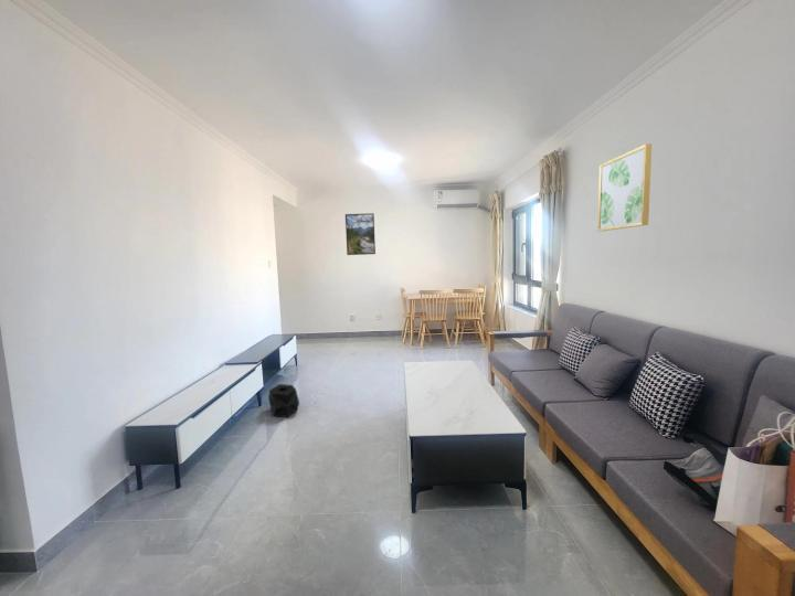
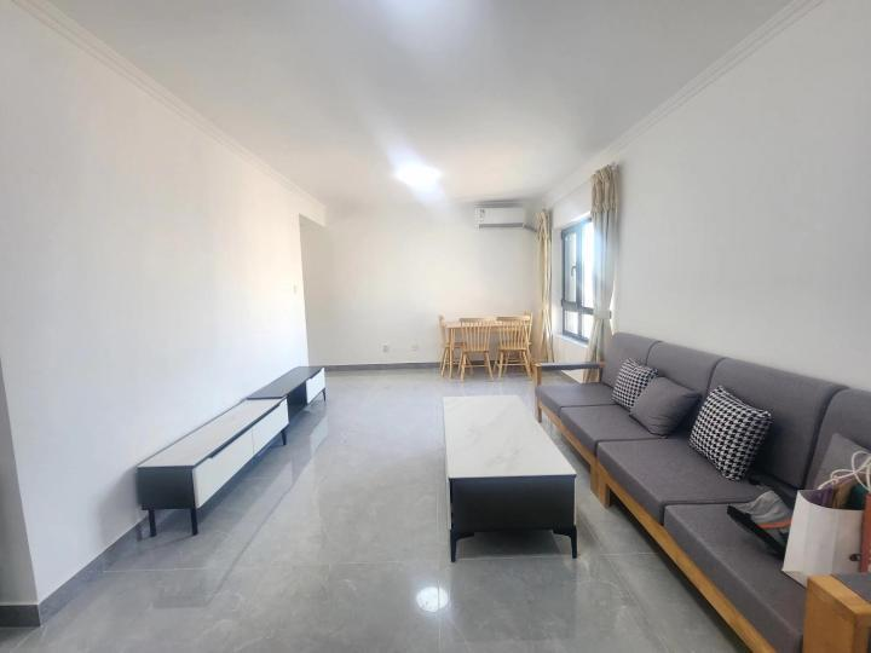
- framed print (360, 234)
- speaker (283, 400)
- wall art (622, 192)
